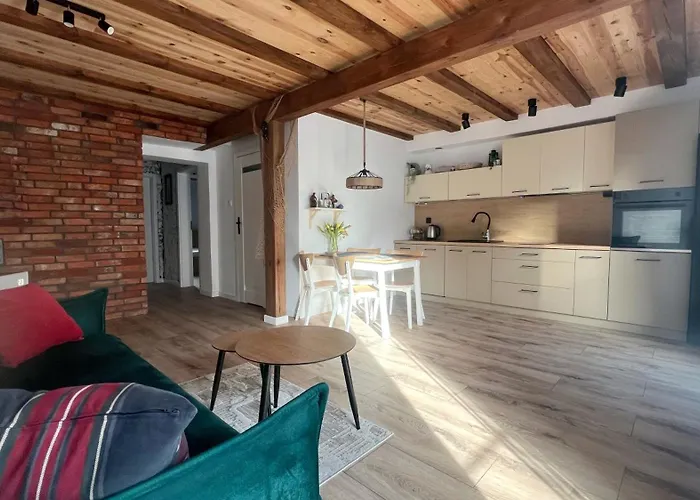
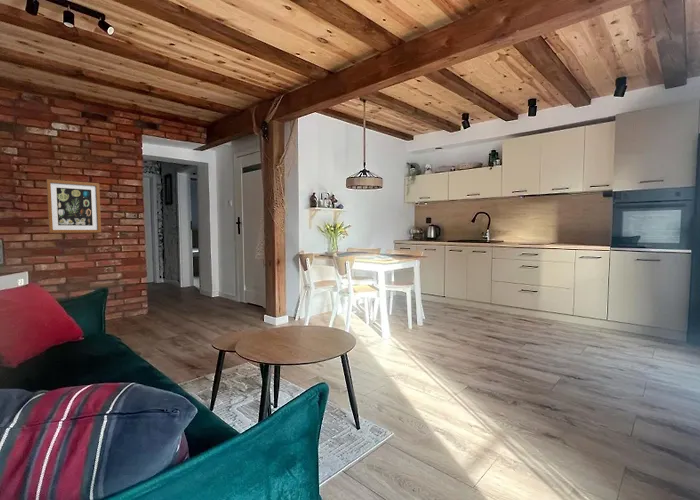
+ wall art (75, 207)
